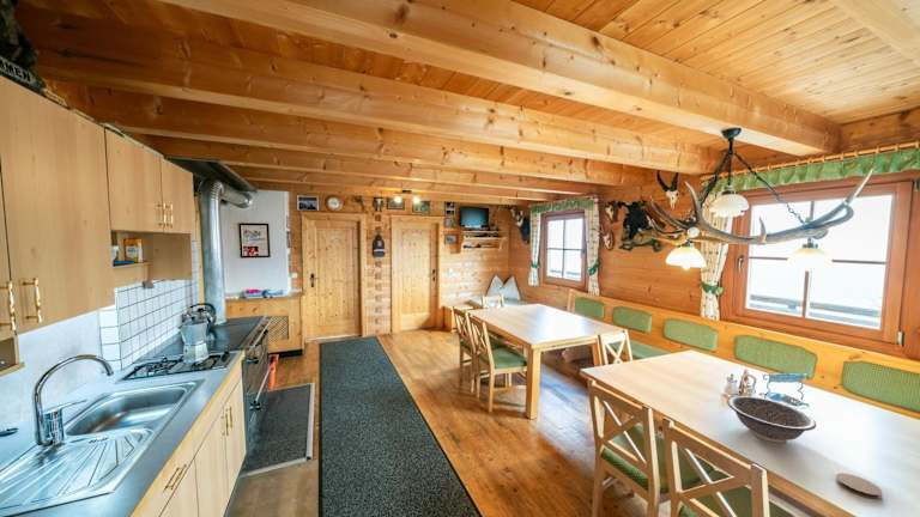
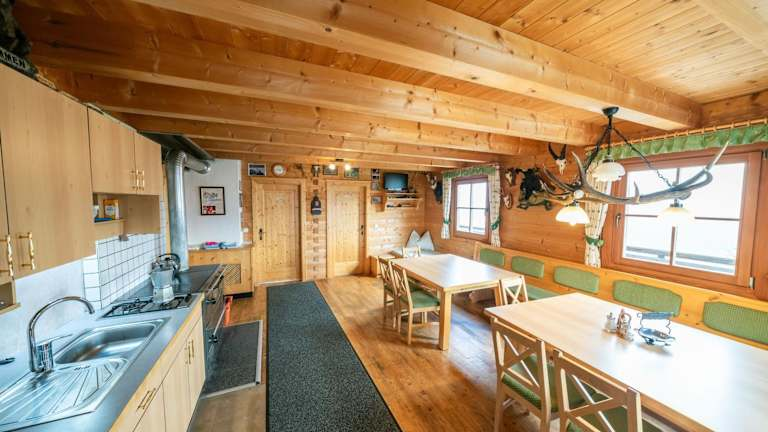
- decorative bowl (768, 422)
- coaster (858, 485)
